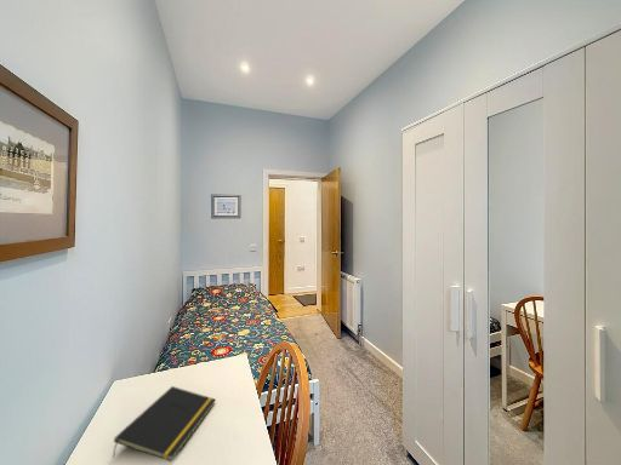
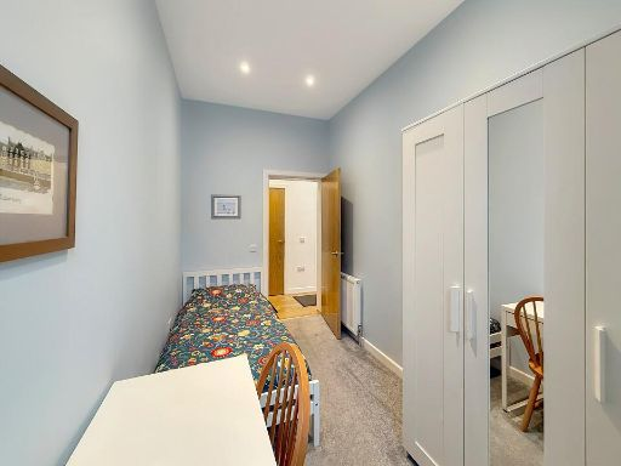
- notepad (171, 418)
